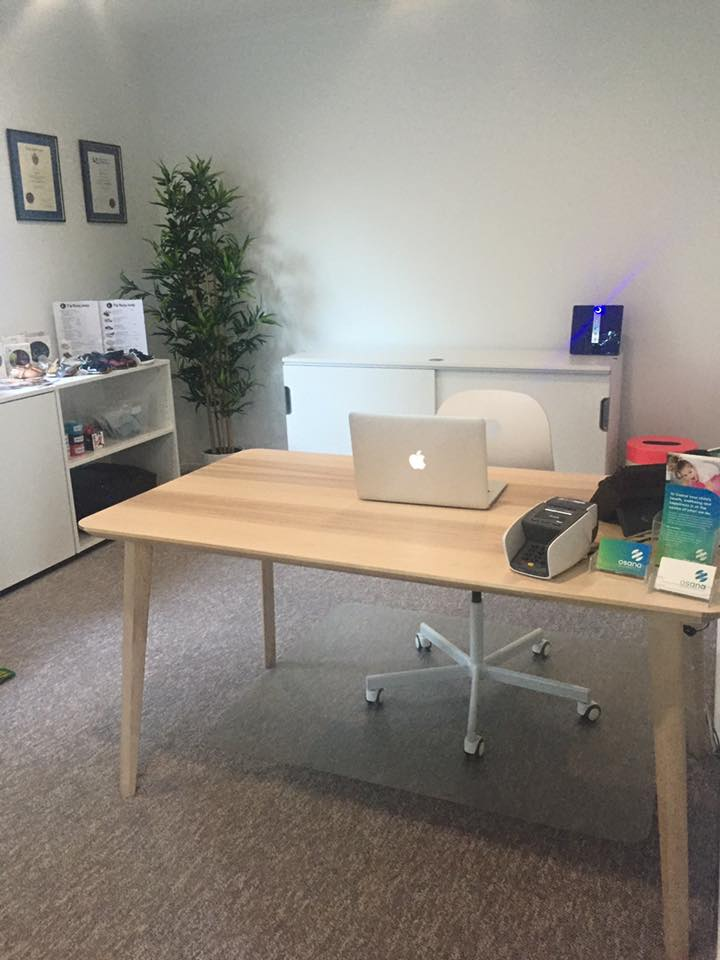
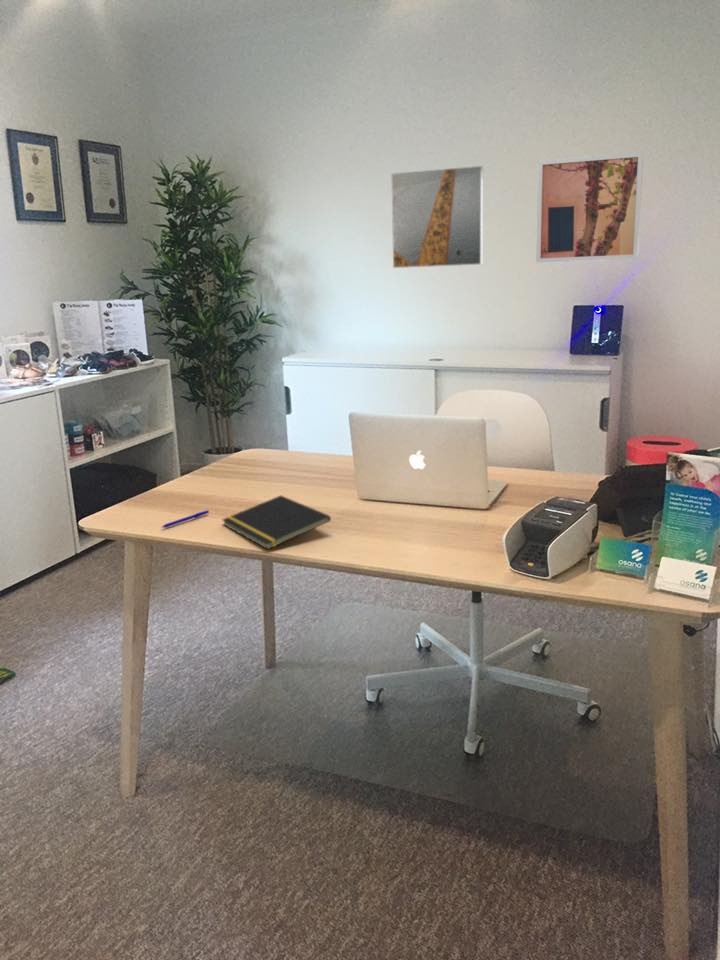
+ pen (185, 519)
+ notepad (274, 520)
+ wall art (587, 209)
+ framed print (436, 218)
